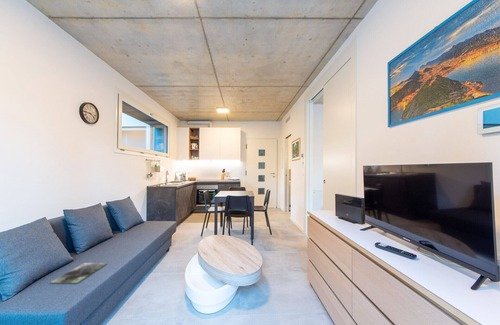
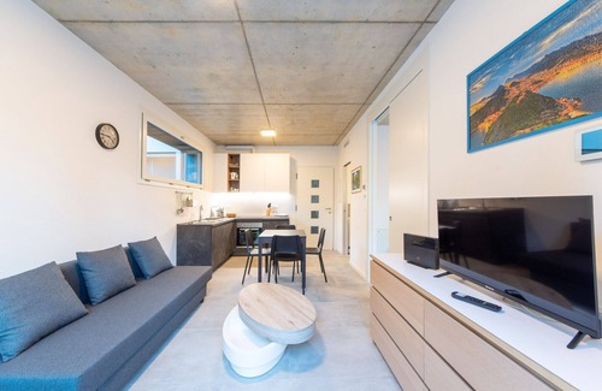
- magazine (81, 272)
